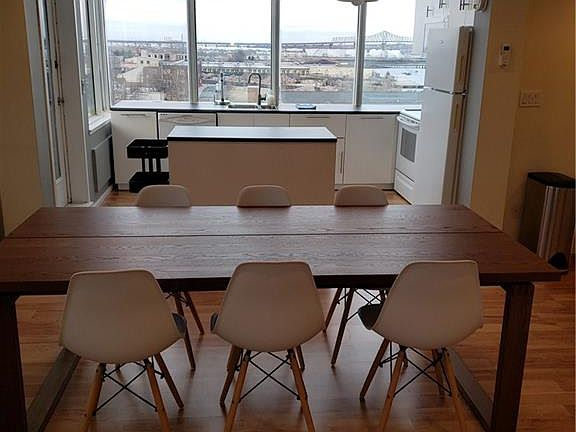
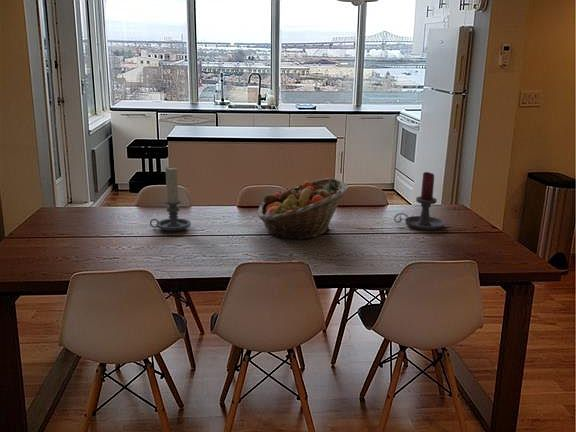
+ fruit basket (302, 205)
+ candle holder (169, 197)
+ candle holder (420, 199)
